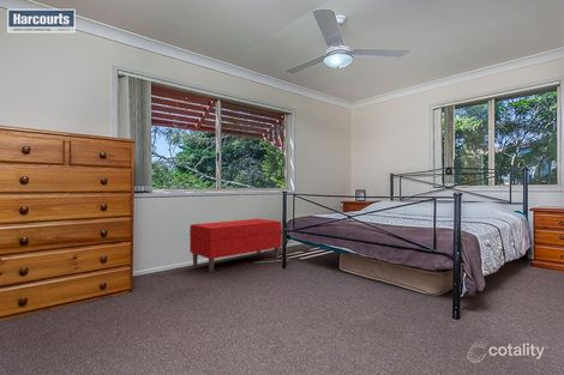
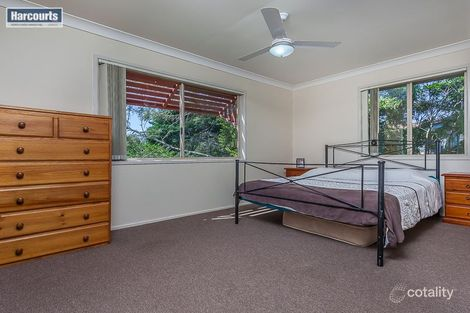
- bench (238, 242)
